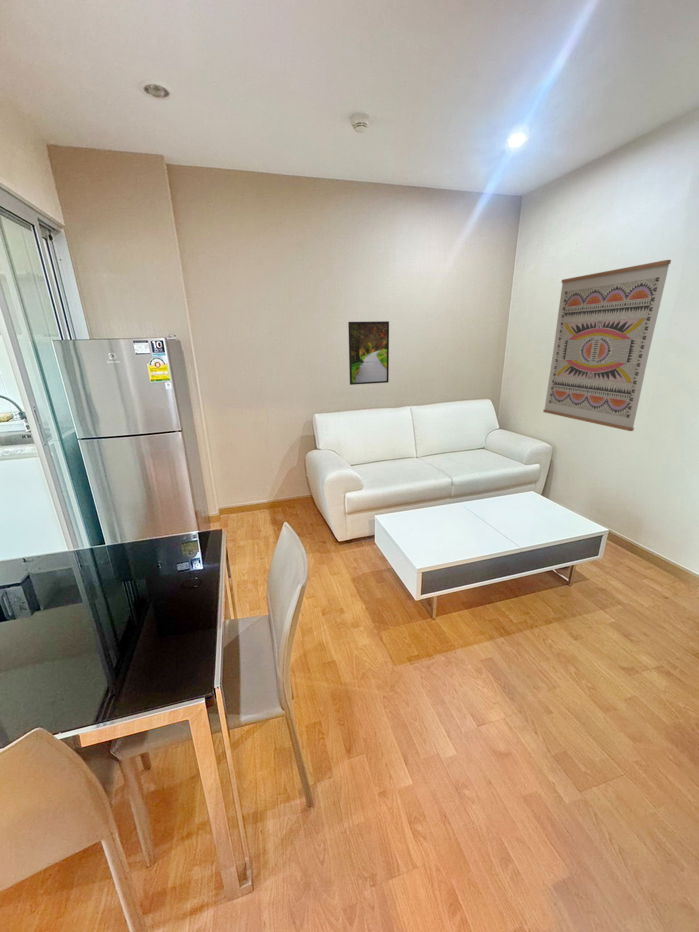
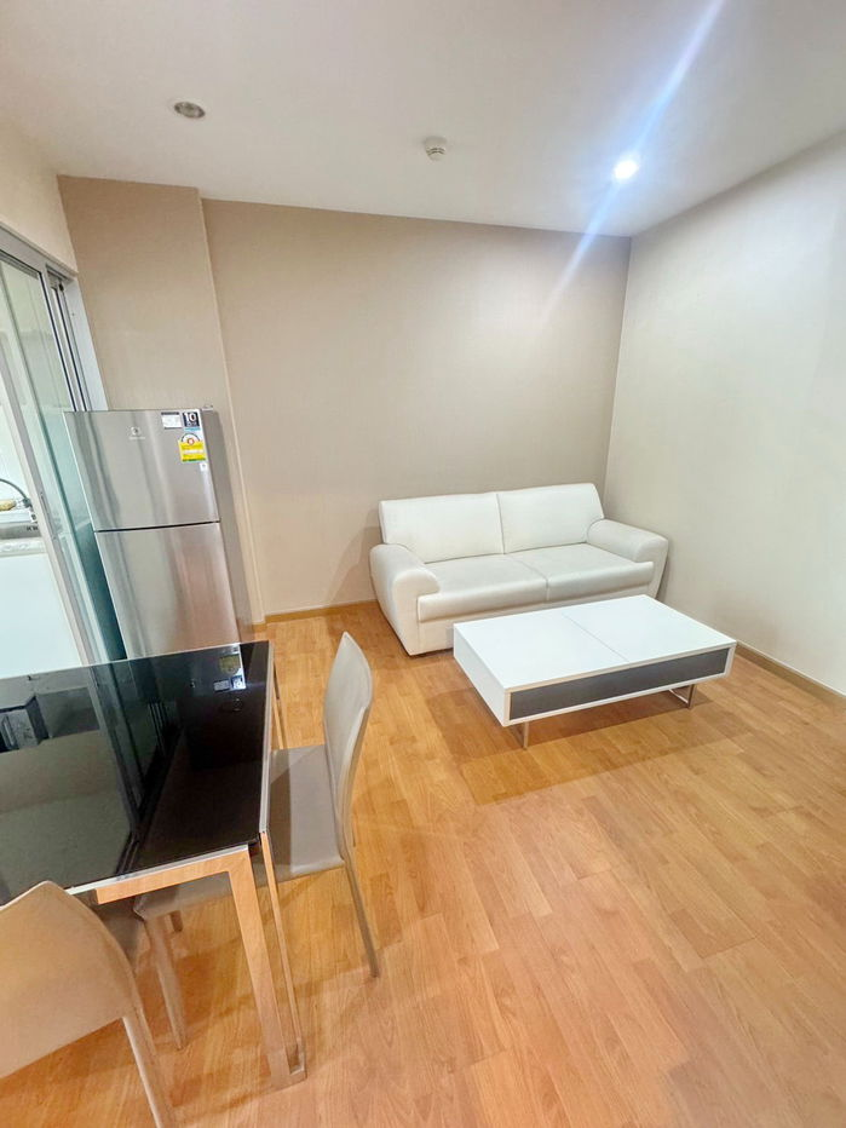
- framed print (369, 353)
- wall art (595, 350)
